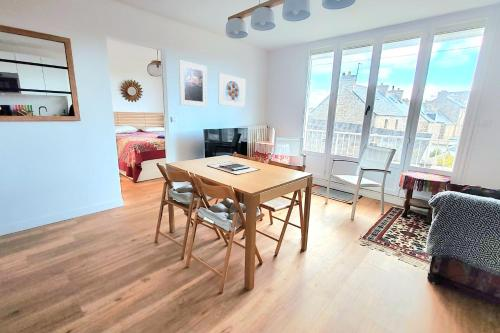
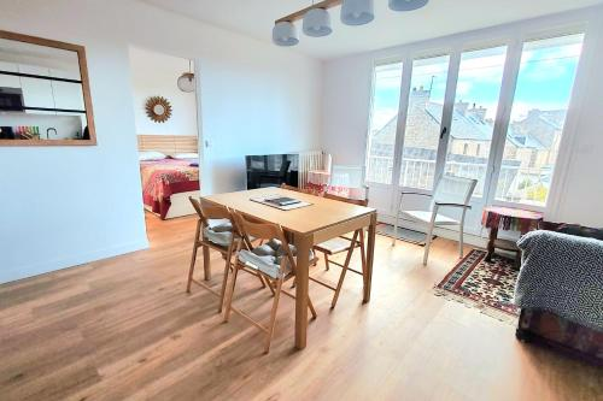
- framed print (193, 85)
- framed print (232, 91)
